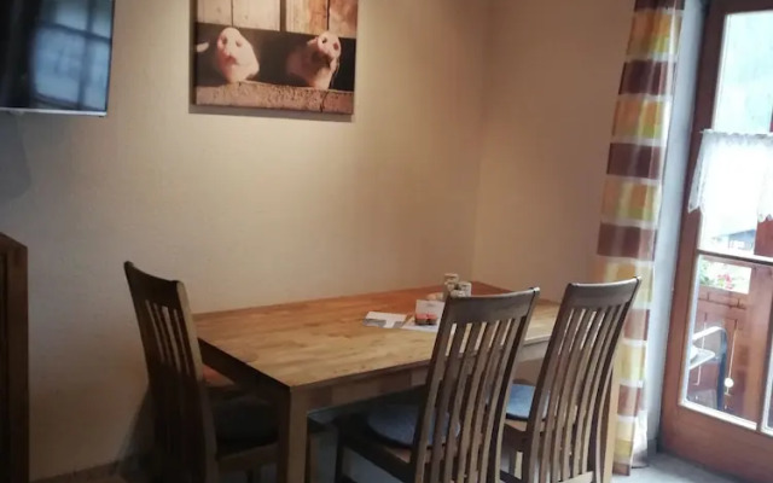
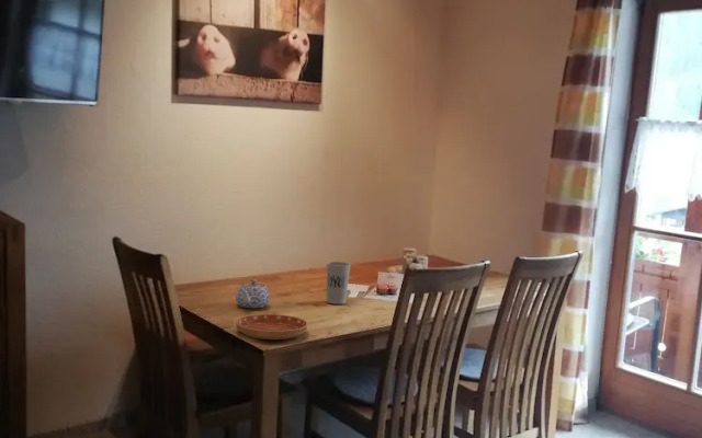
+ saucer (271, 326)
+ cup (337, 283)
+ teapot (252, 292)
